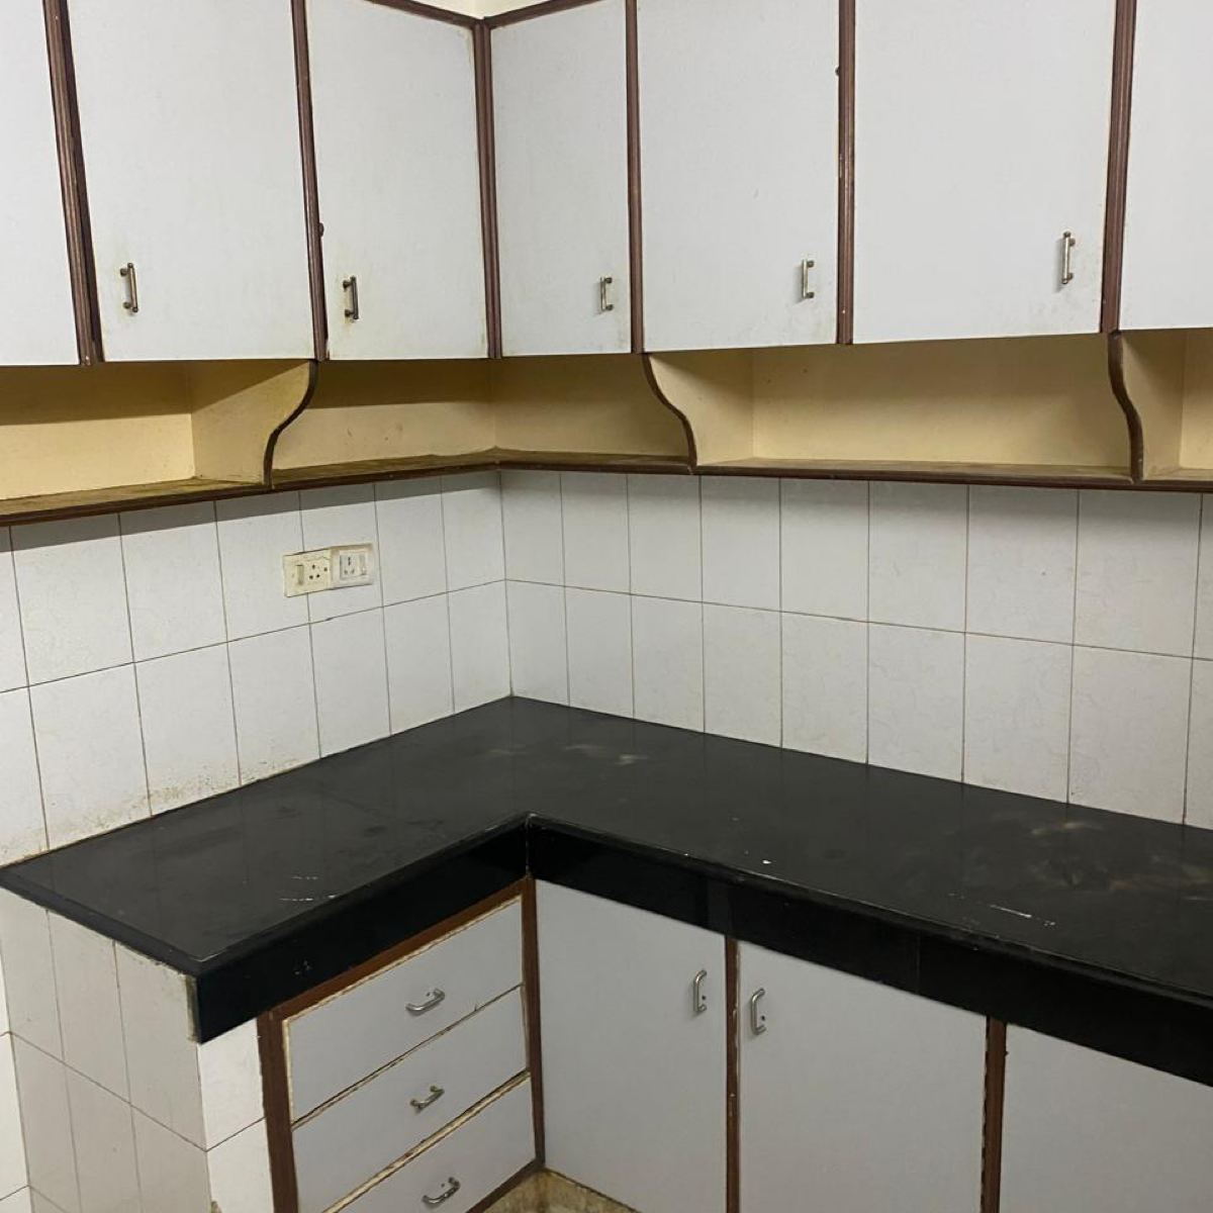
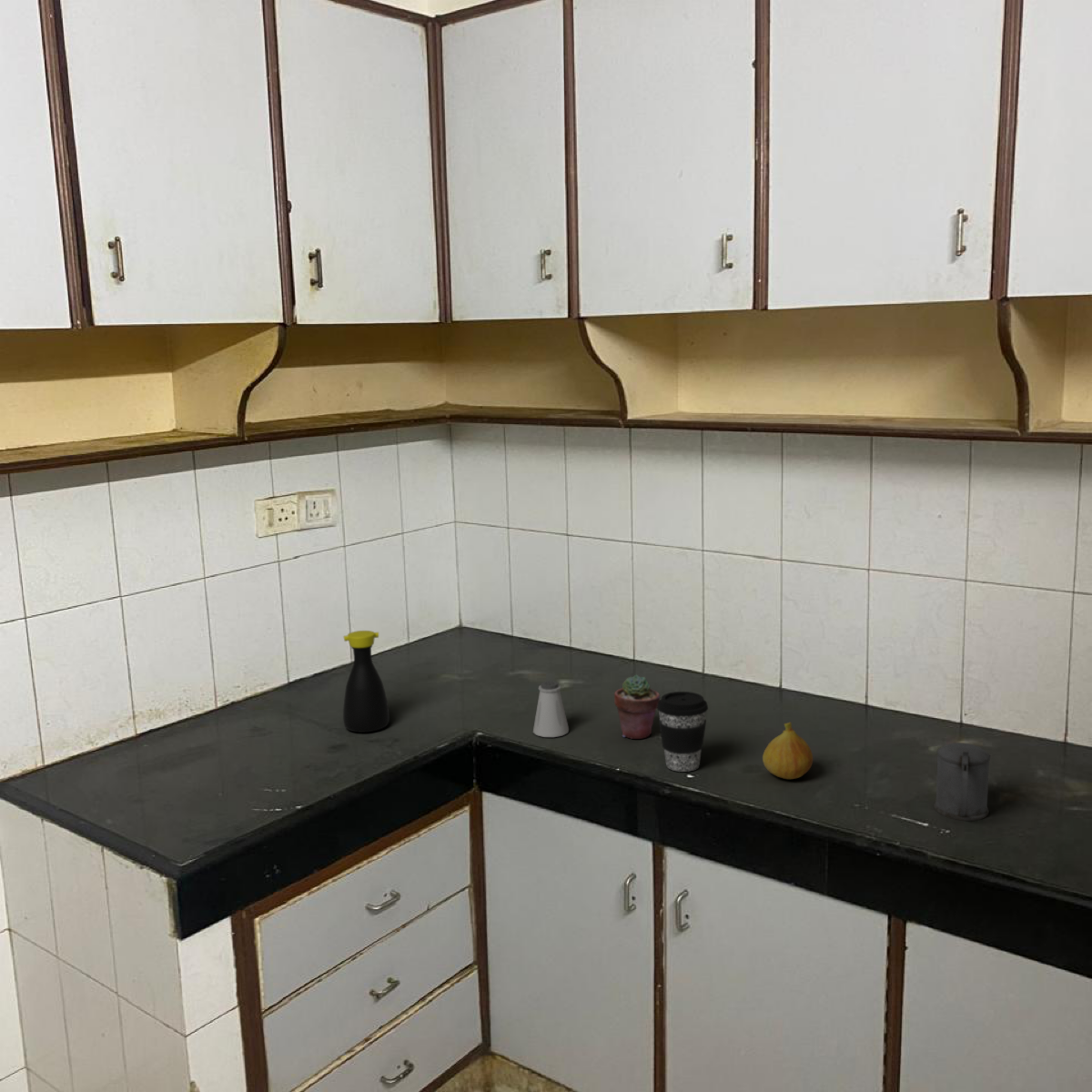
+ bottle (364, 680)
+ beer stein (963, 777)
+ fruit (787, 748)
+ potted succulent (636, 704)
+ saltshaker (550, 707)
+ coffee cup (682, 732)
